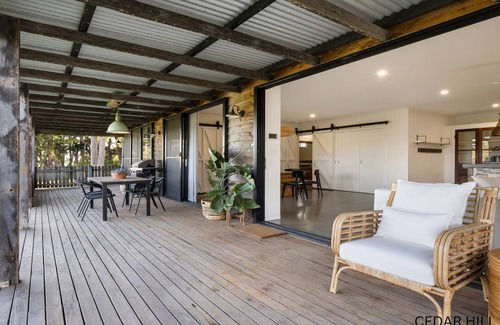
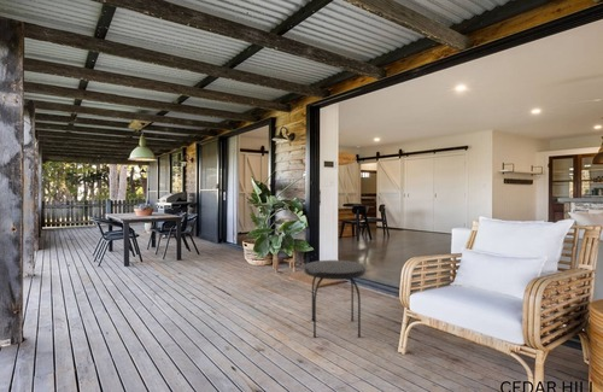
+ side table (351, 297)
